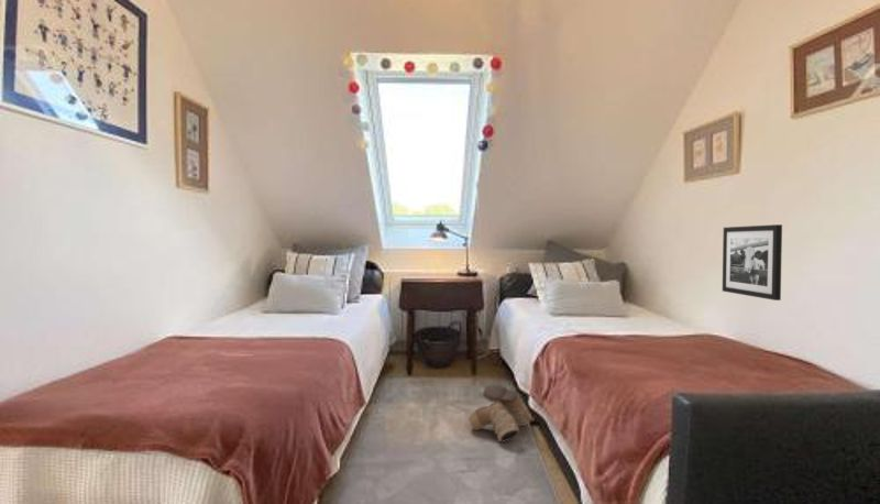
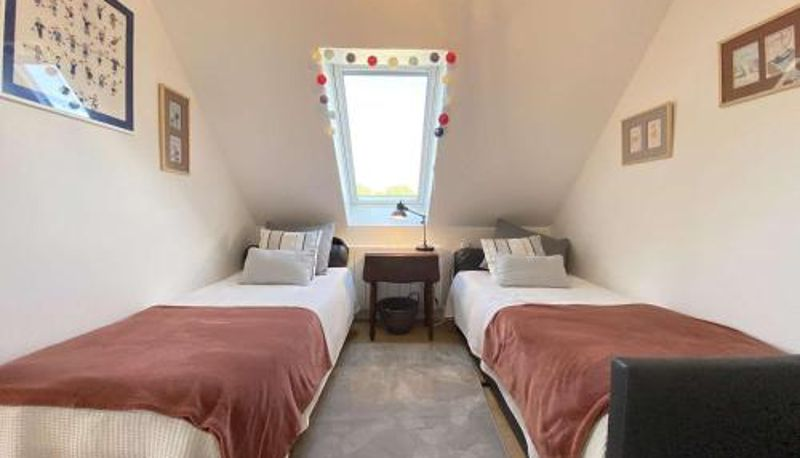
- boots (502, 410)
- picture frame (749, 261)
